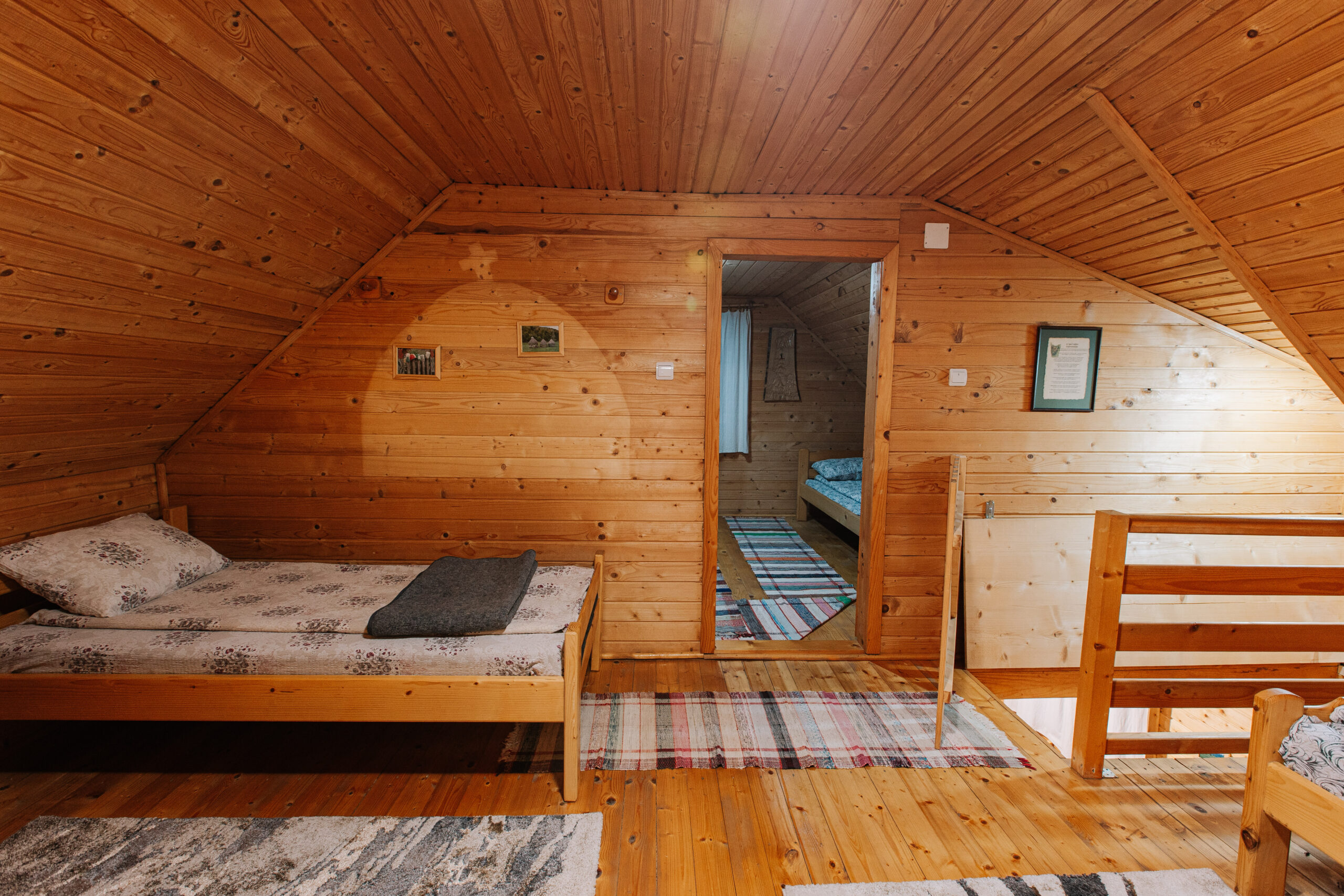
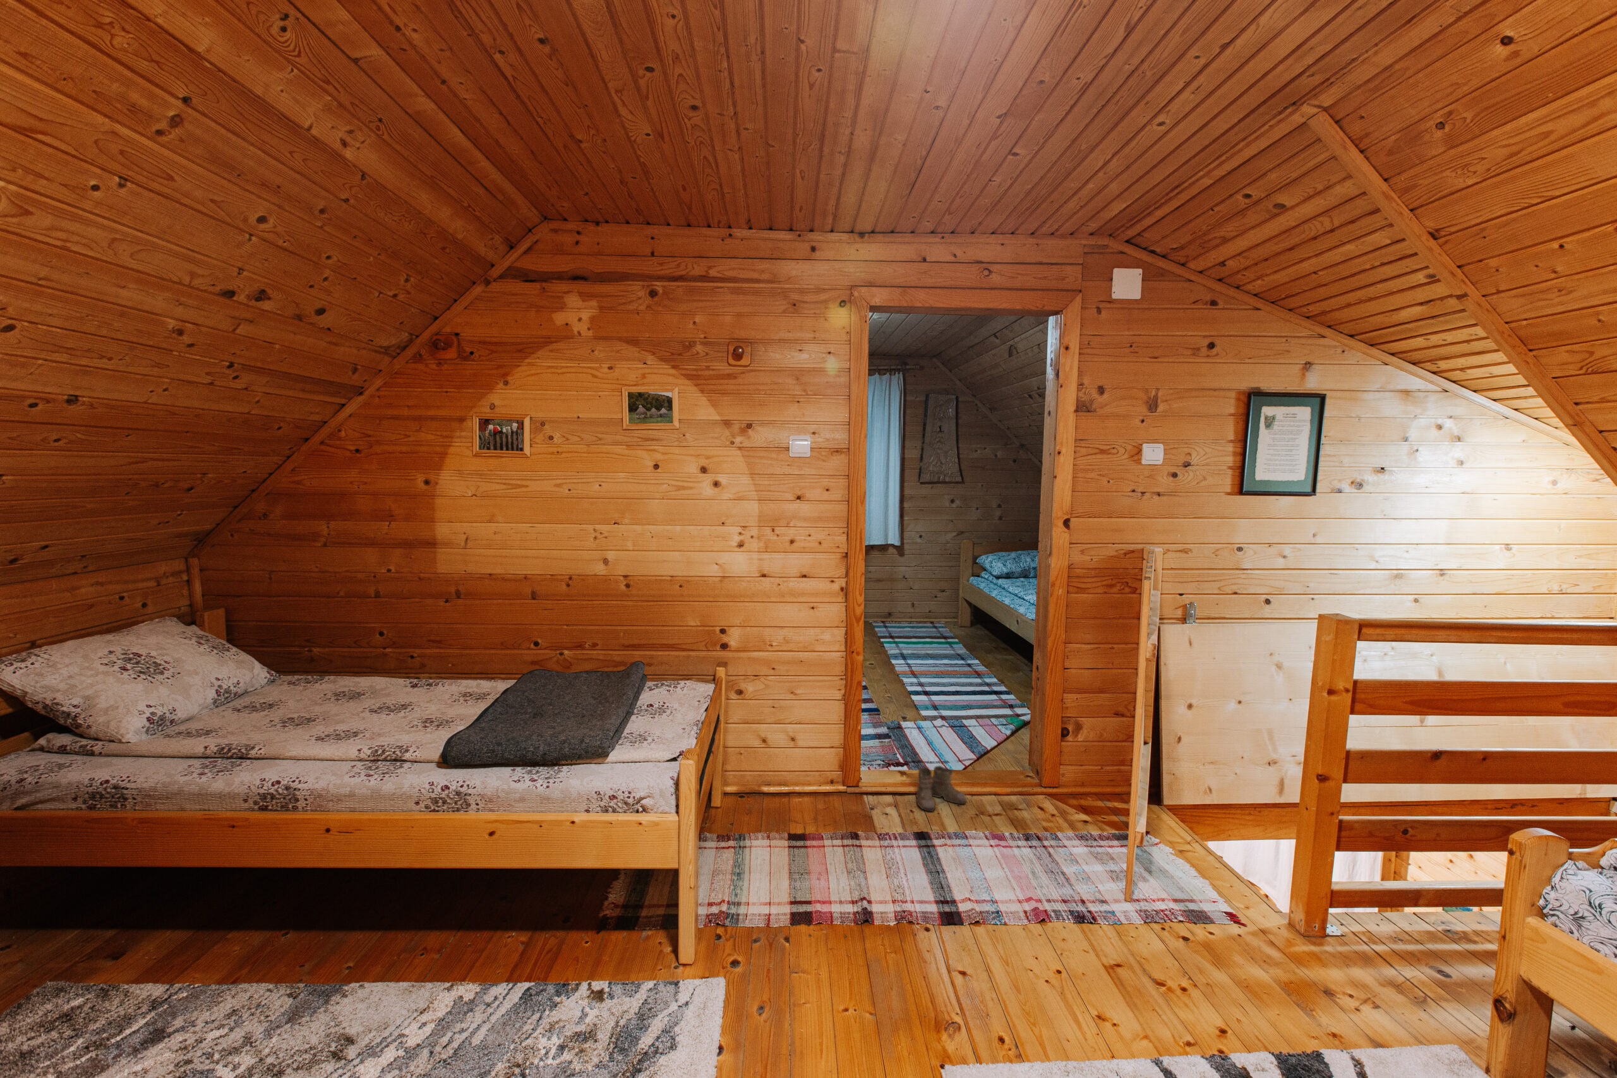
+ boots (936, 786)
